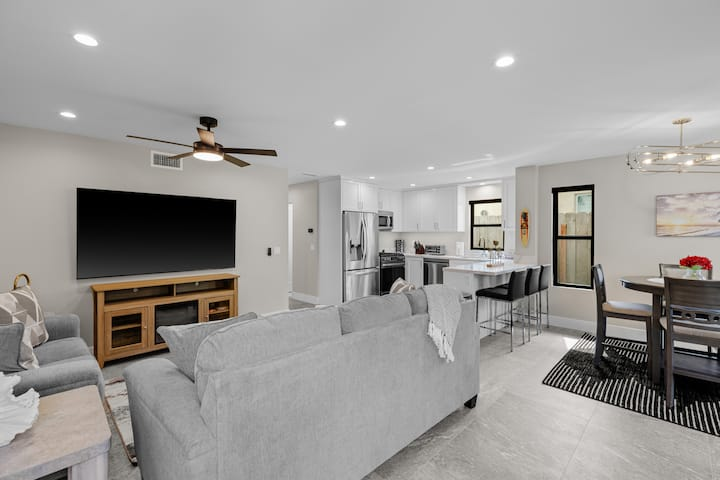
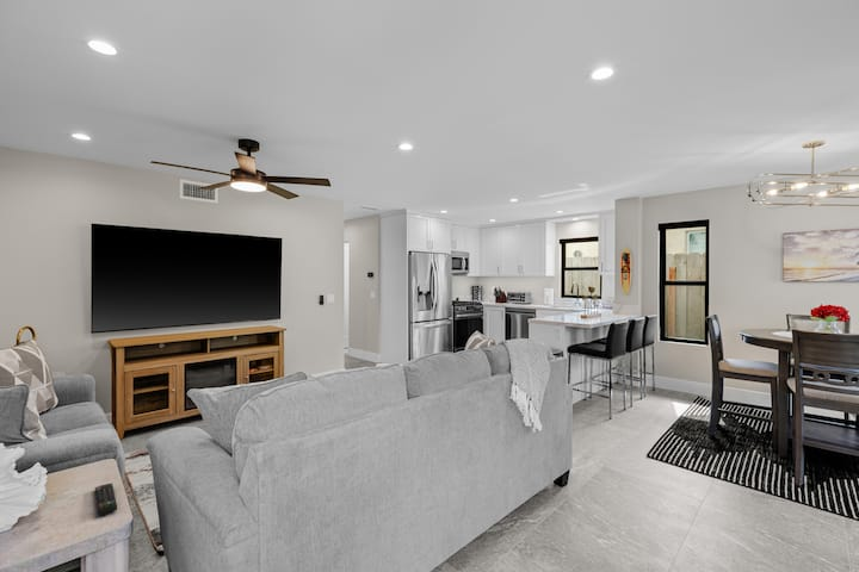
+ remote control (105, 498)
